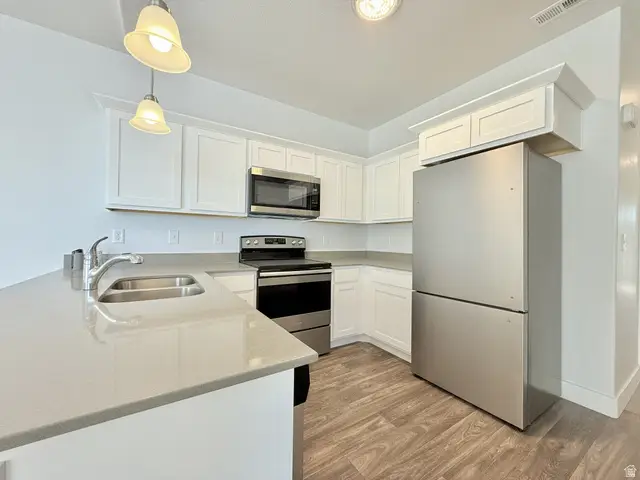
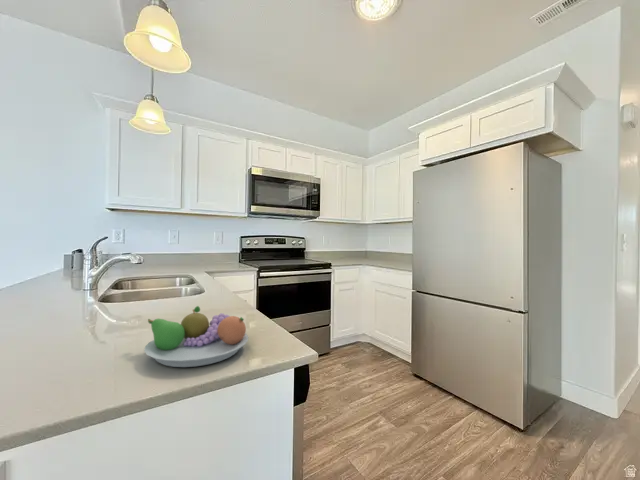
+ fruit bowl (196, 331)
